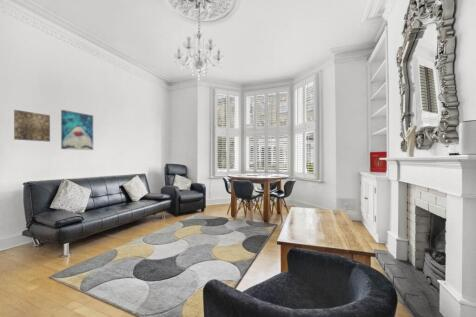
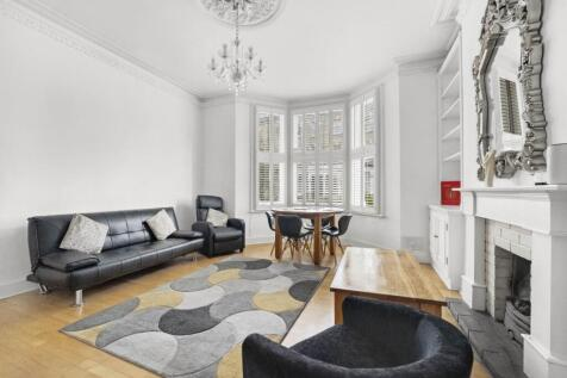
- wall art (33, 126)
- wall art (78, 131)
